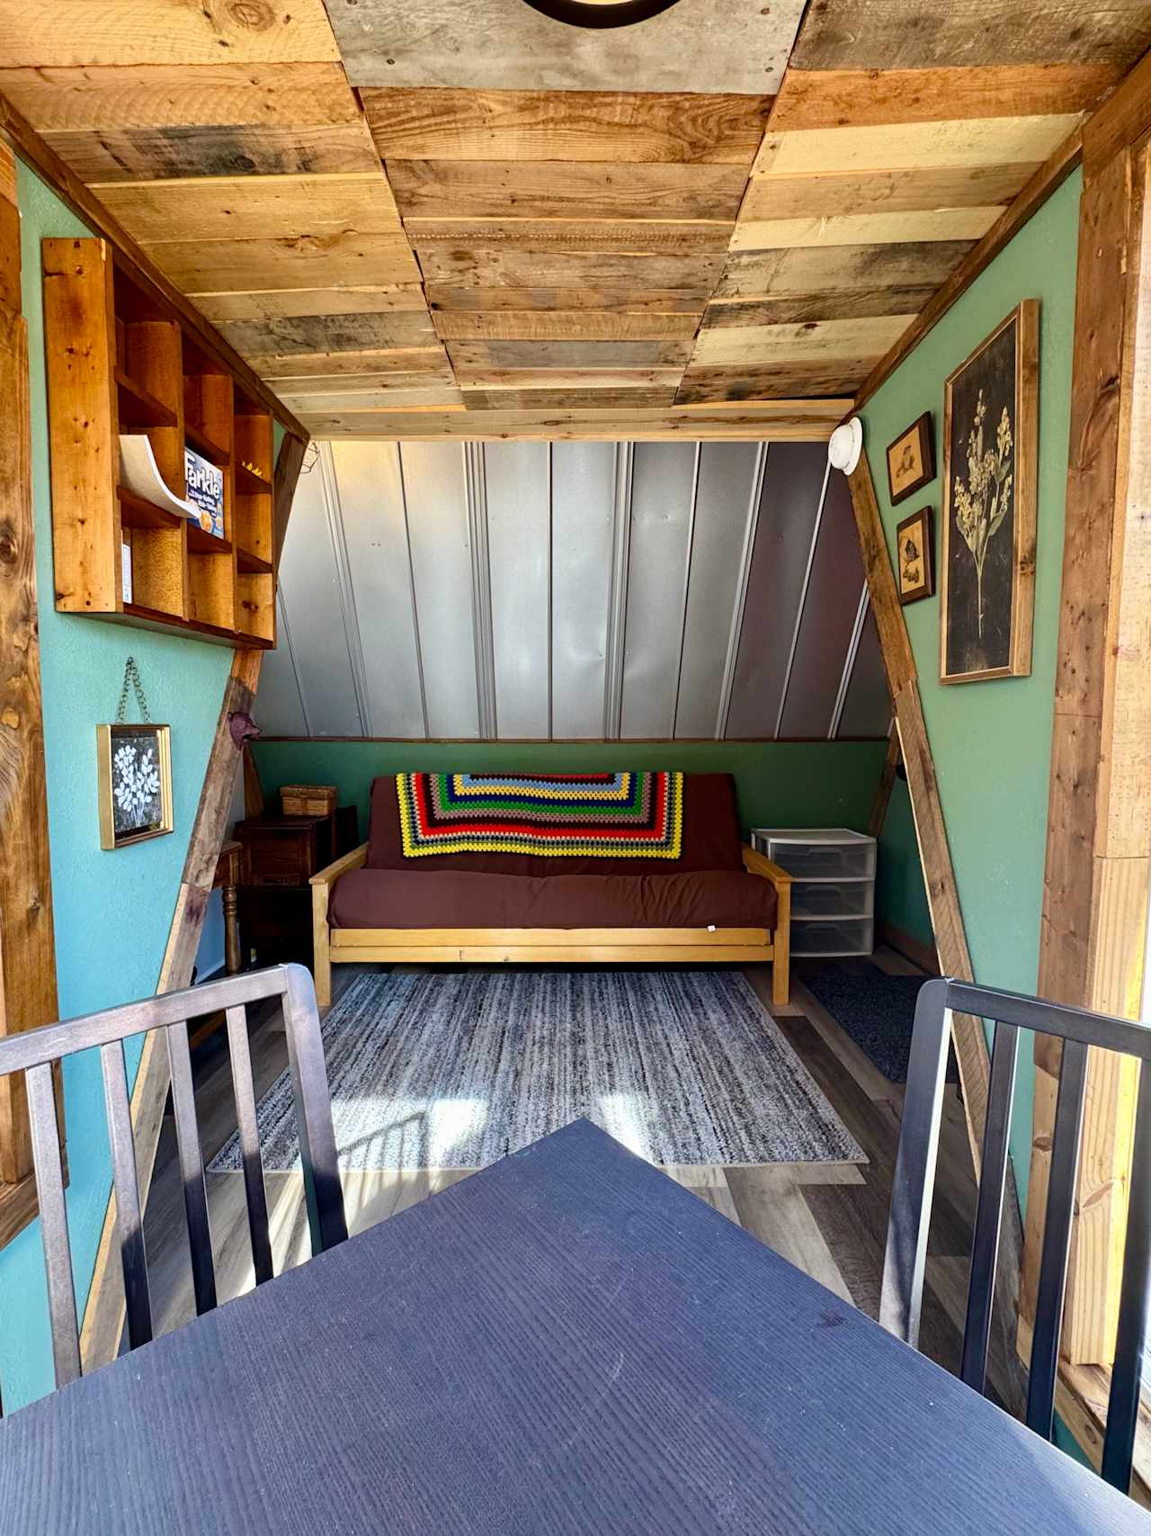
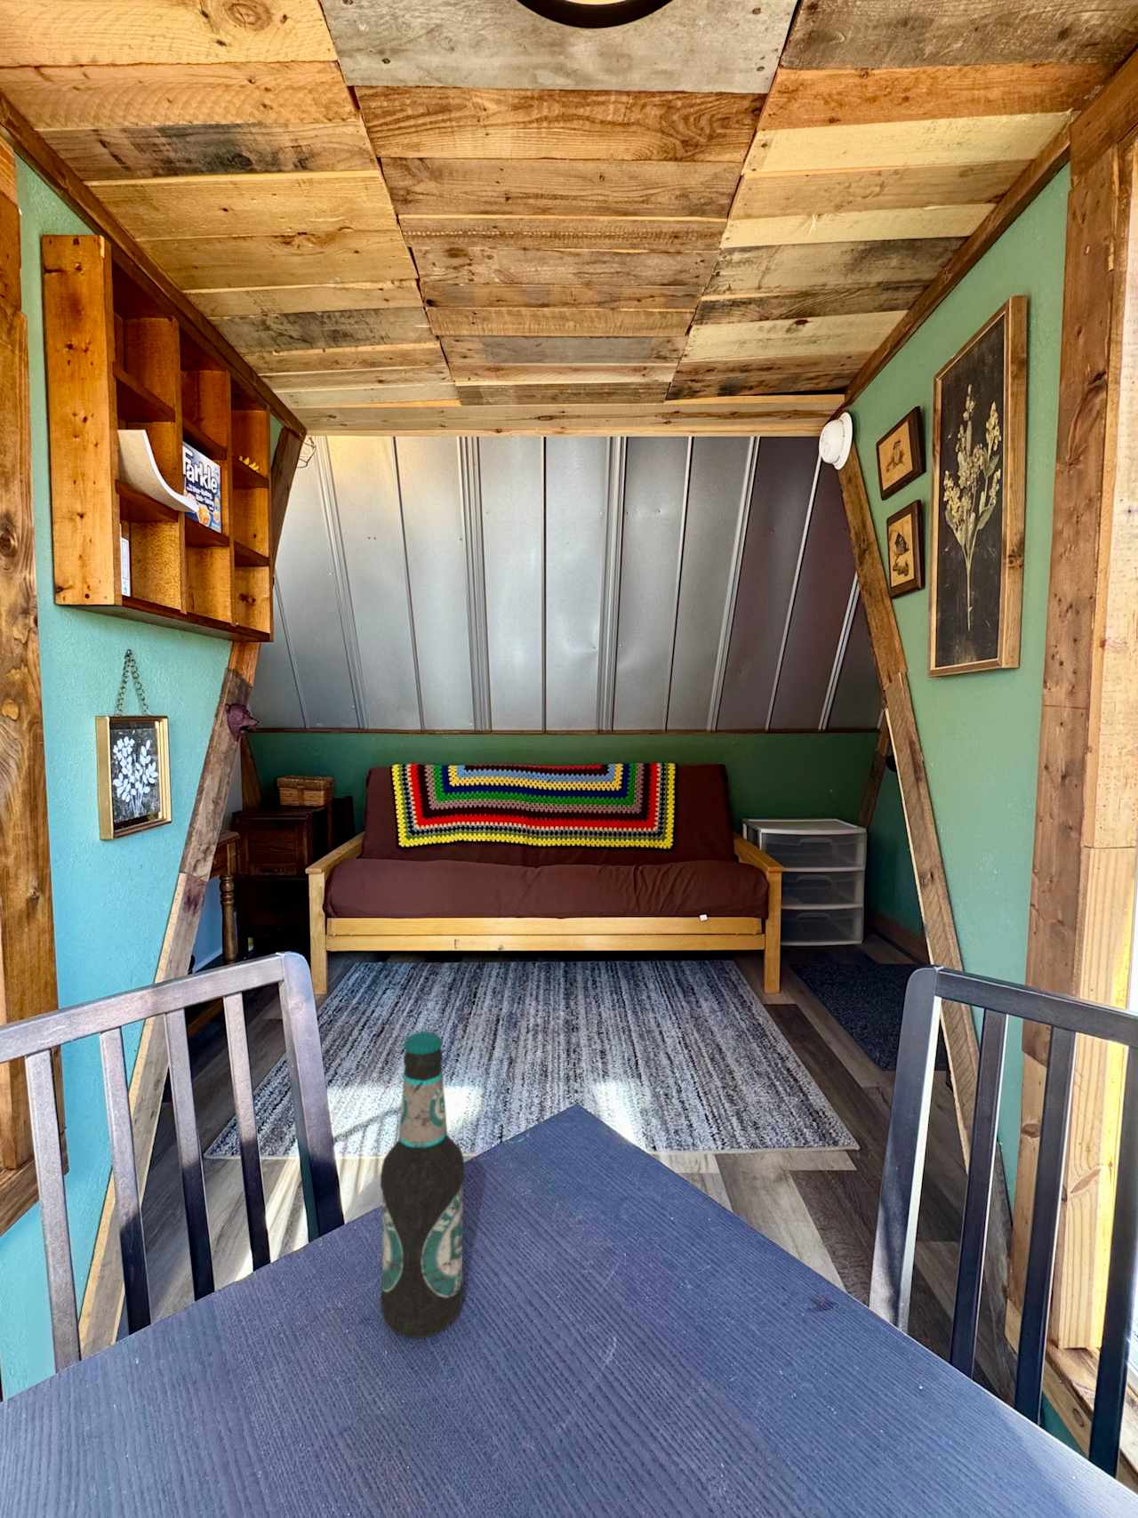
+ bottle (422, 1176)
